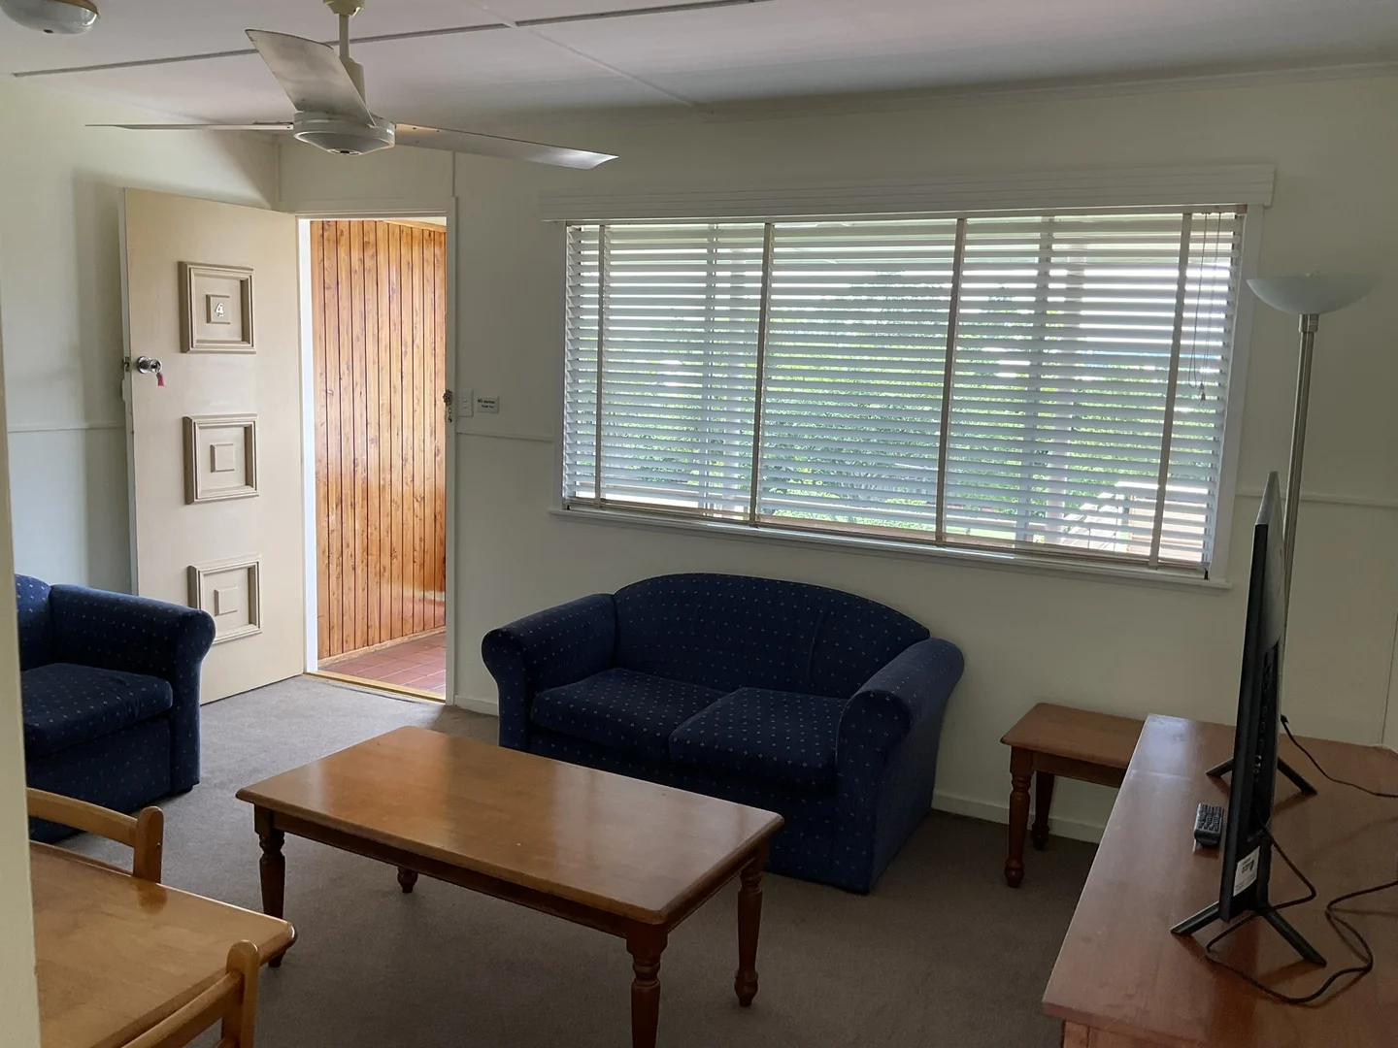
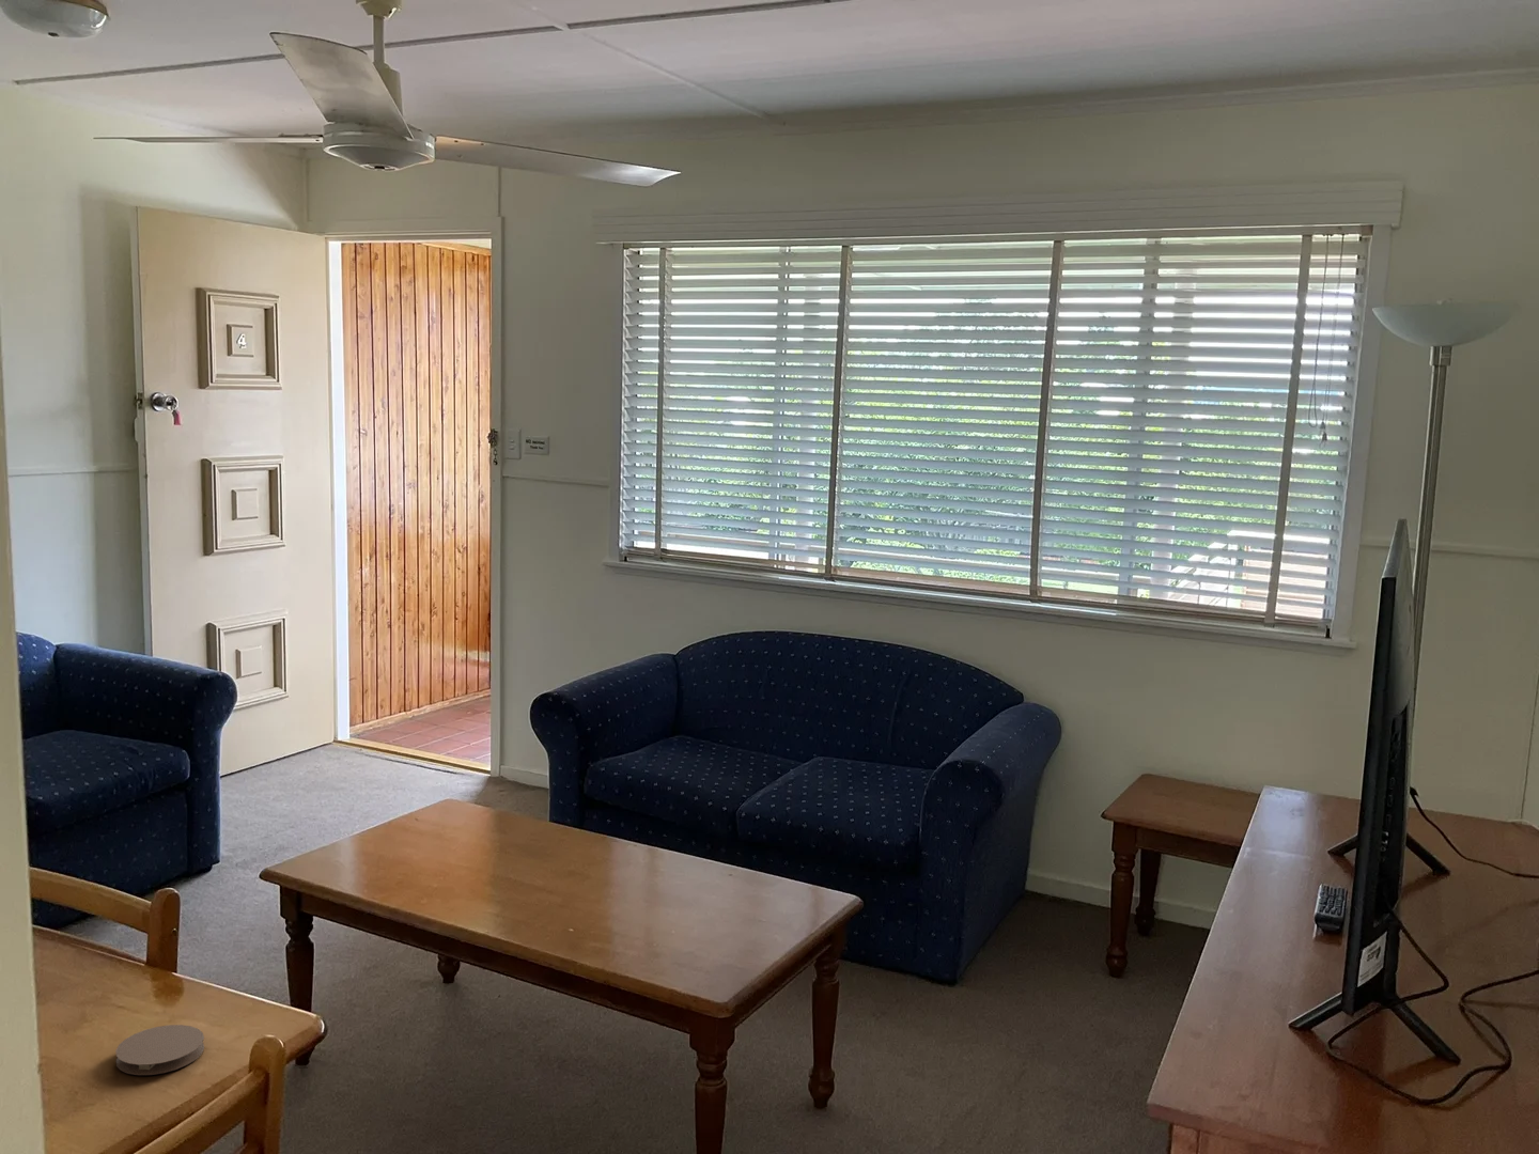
+ coaster (160, 1049)
